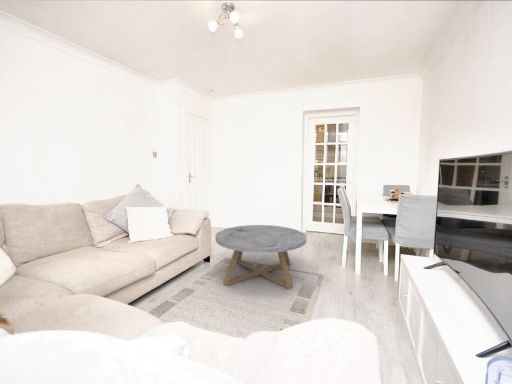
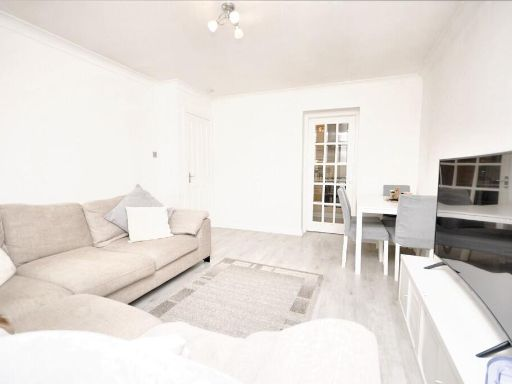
- coffee table (260, 252)
